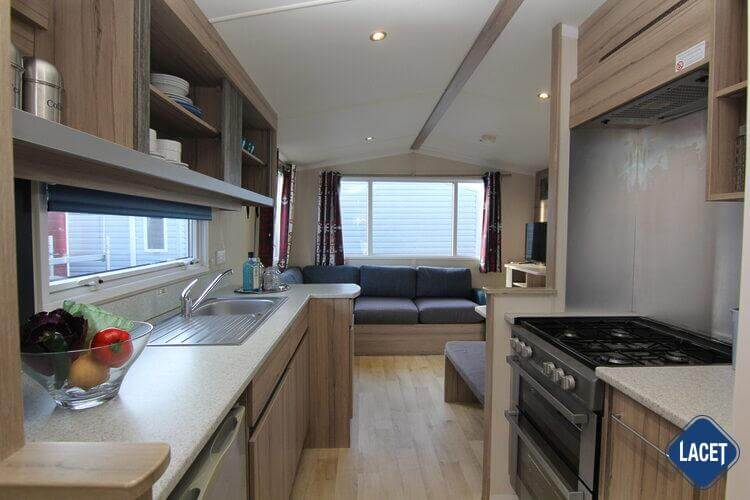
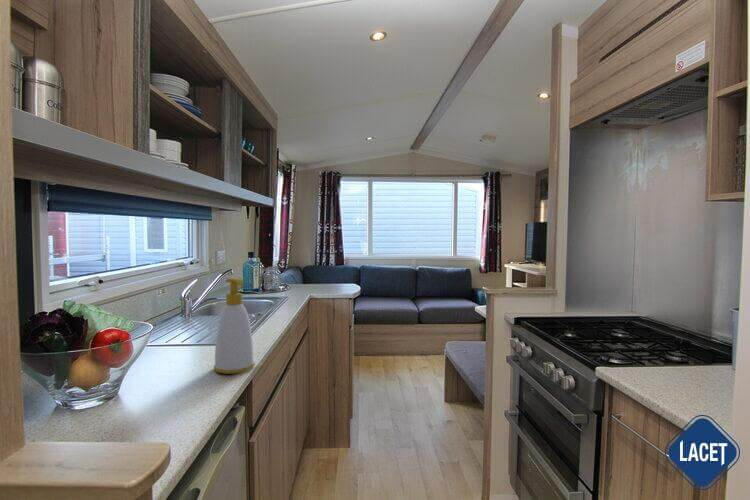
+ soap bottle (234, 323)
